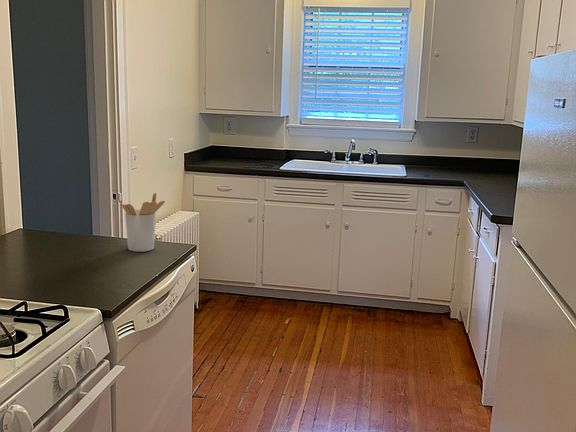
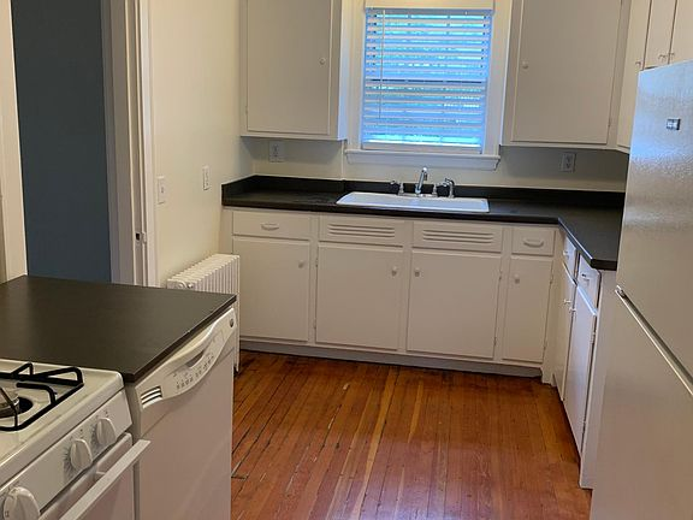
- utensil holder (144, 222)
